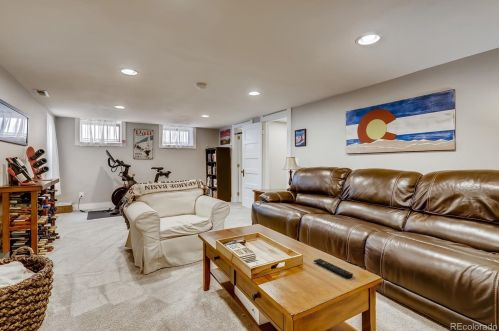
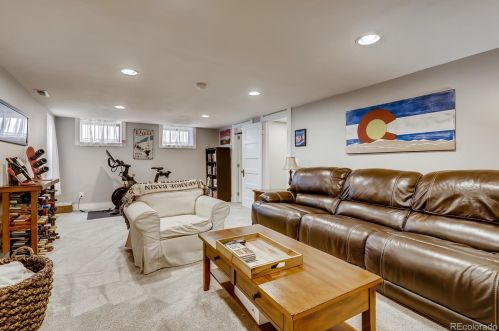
- remote control (332, 267)
